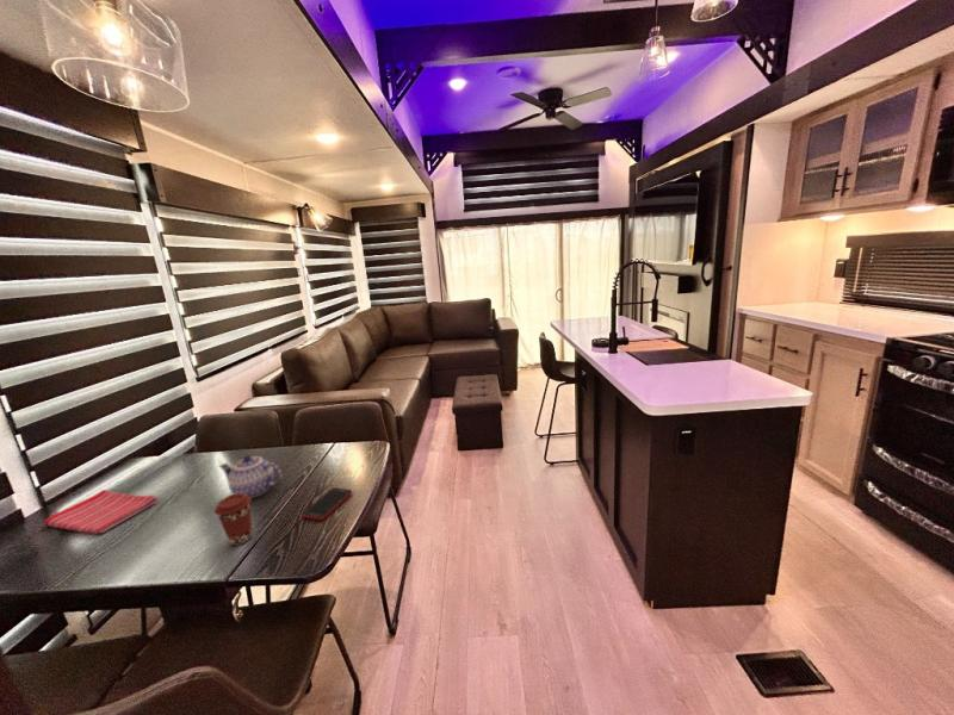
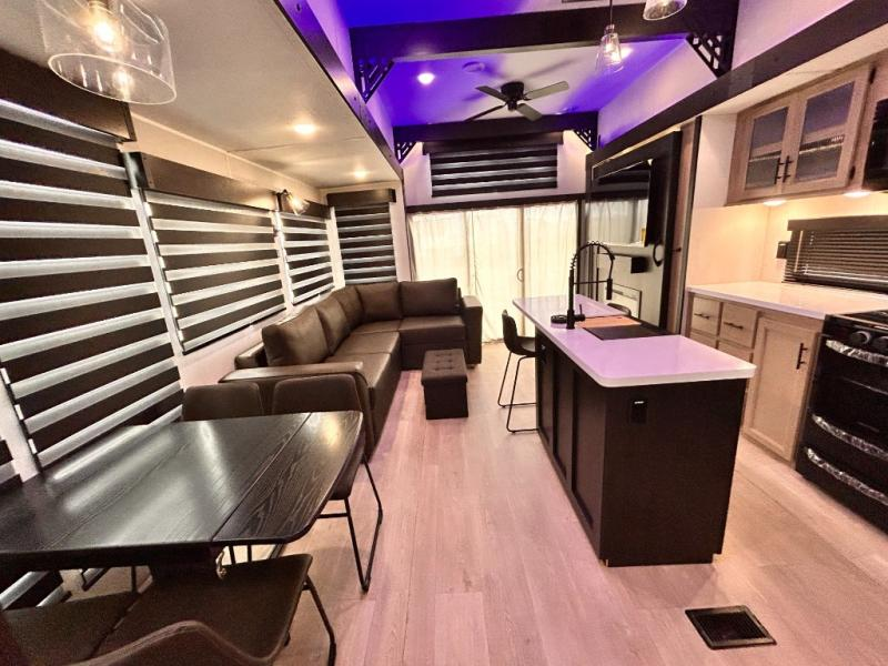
- dish towel (103, 510)
- teapot (250, 473)
- coffee cup (236, 520)
- cell phone (328, 503)
